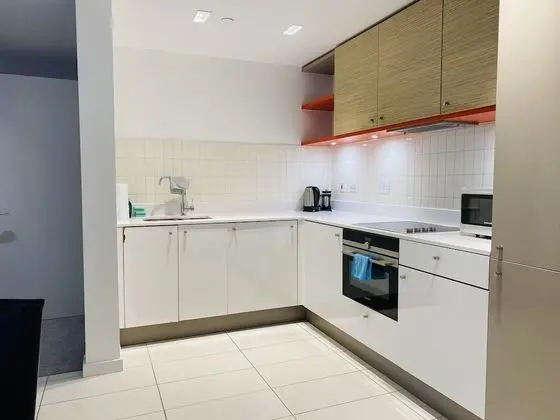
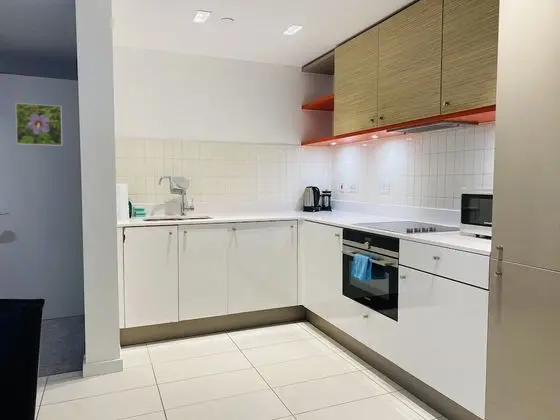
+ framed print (39, 124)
